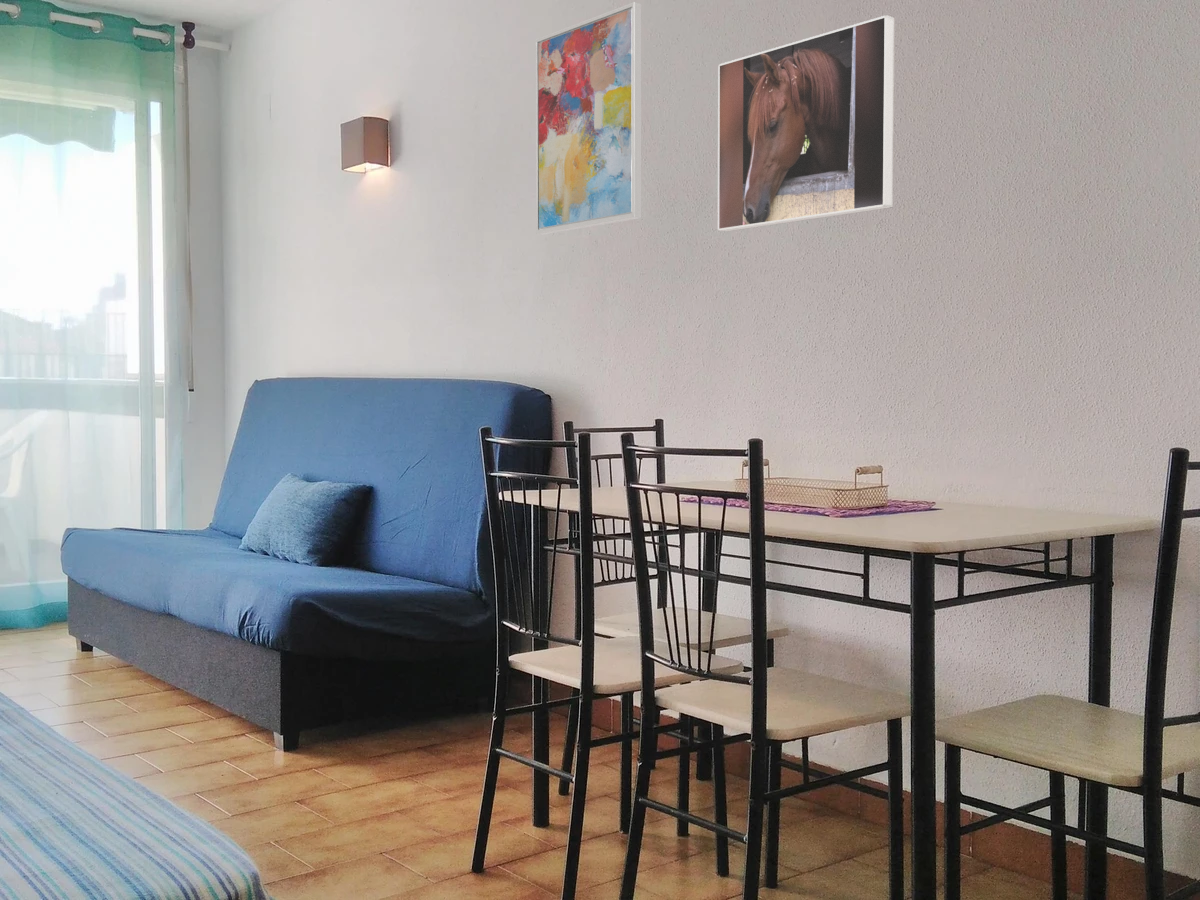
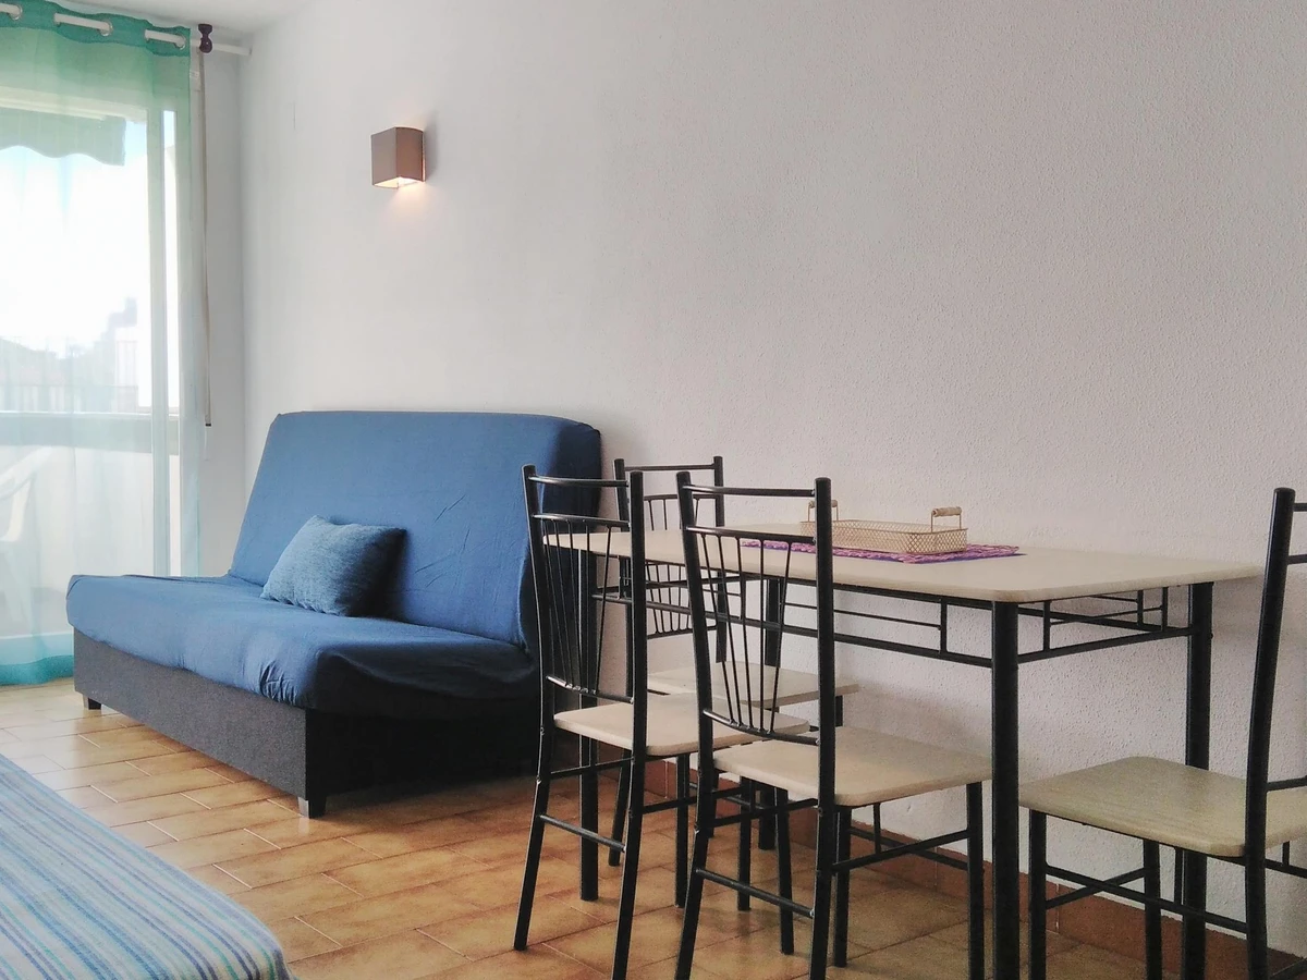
- wall art (585, 124)
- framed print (800, 131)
